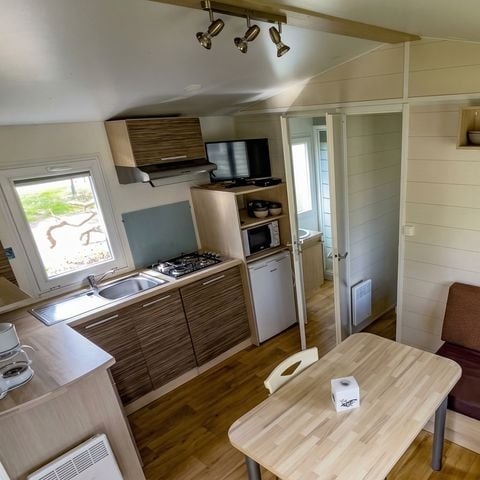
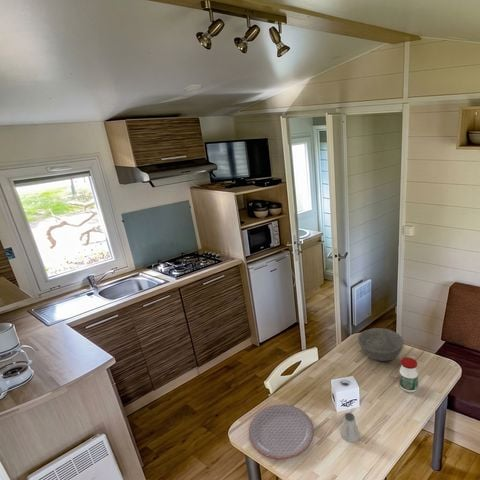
+ bowl (380, 346)
+ saltshaker (349, 425)
+ jar (408, 375)
+ plate (281, 431)
